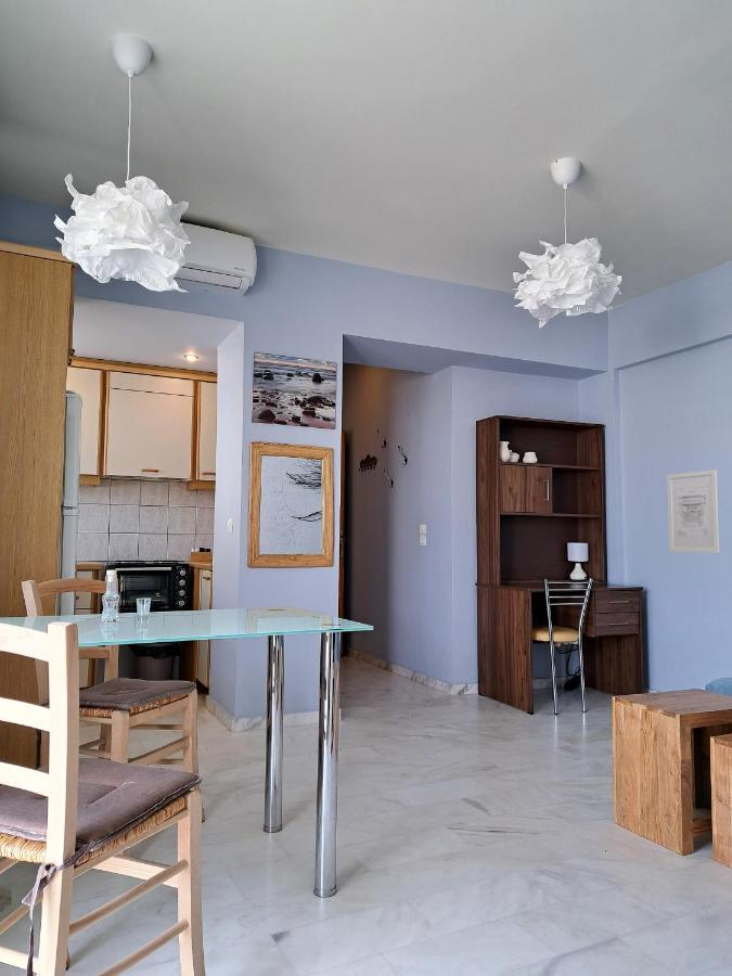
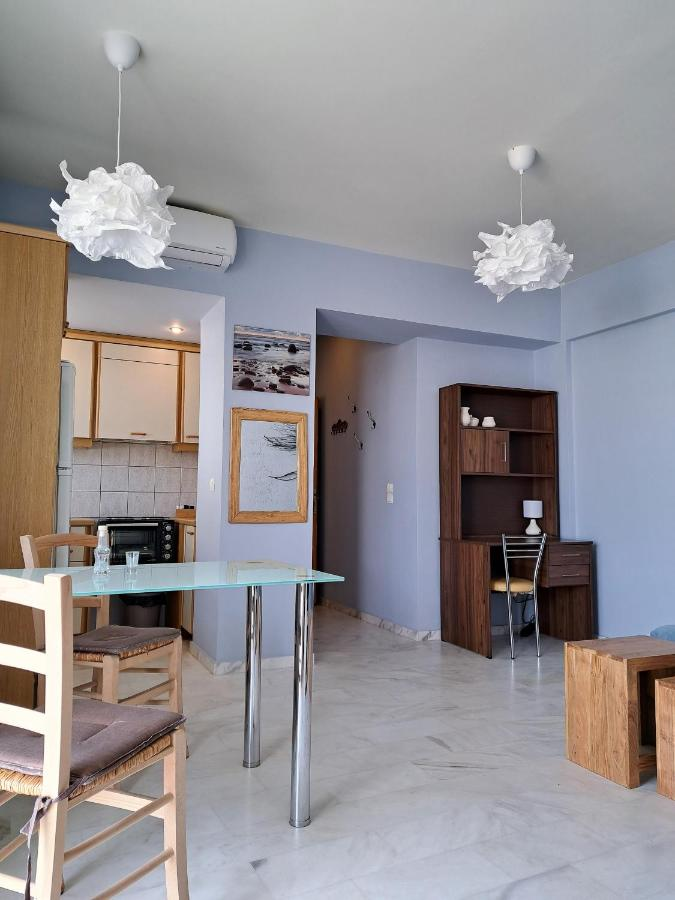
- wall art (692, 512)
